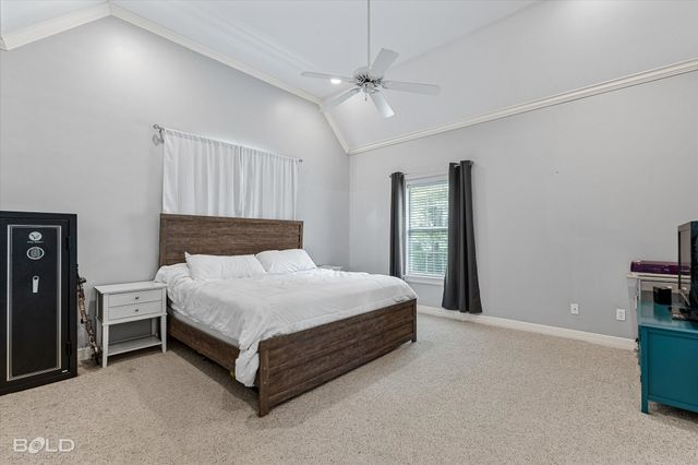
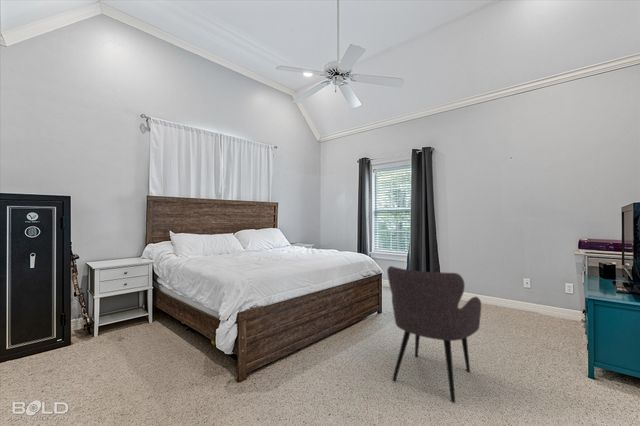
+ armchair (430, 321)
